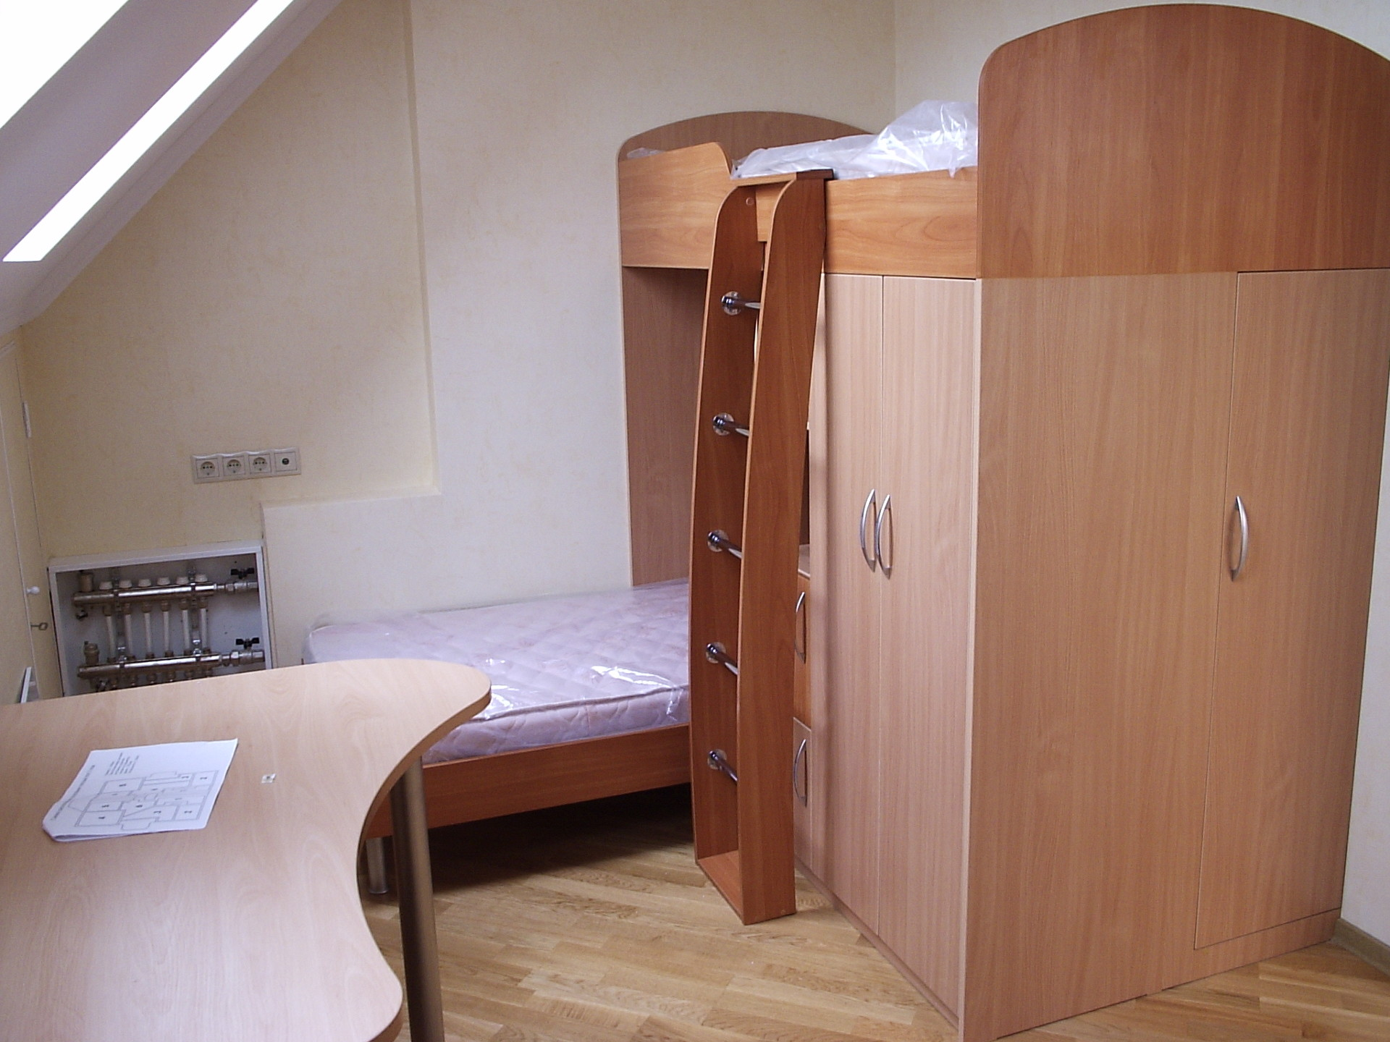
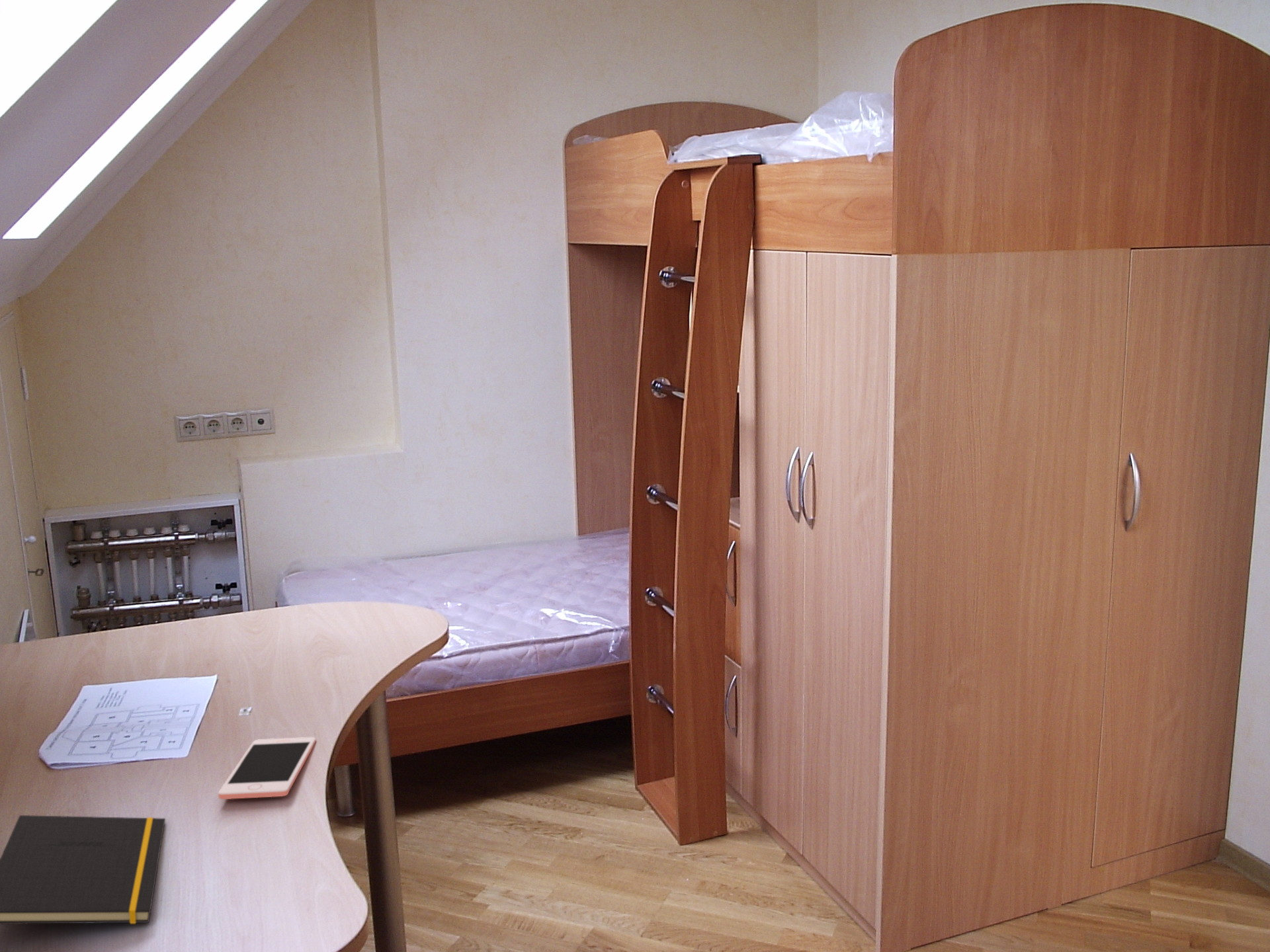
+ cell phone (270, 766)
+ notepad (80, 865)
